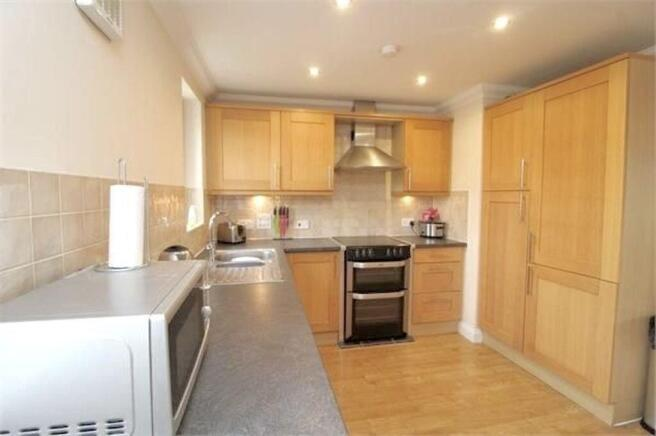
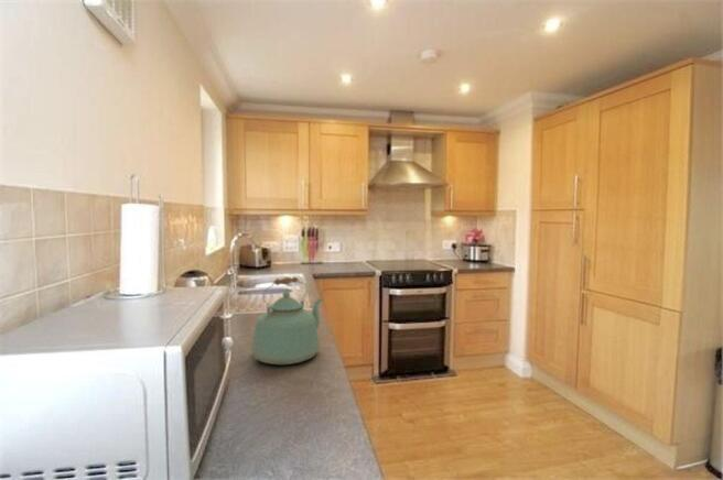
+ kettle (291, 315)
